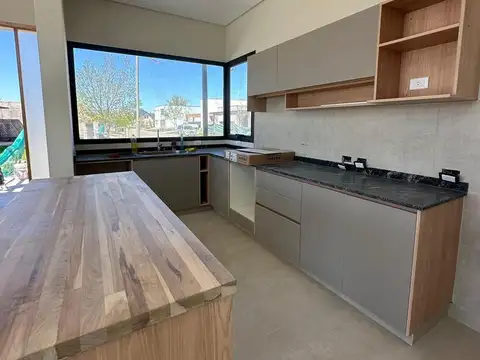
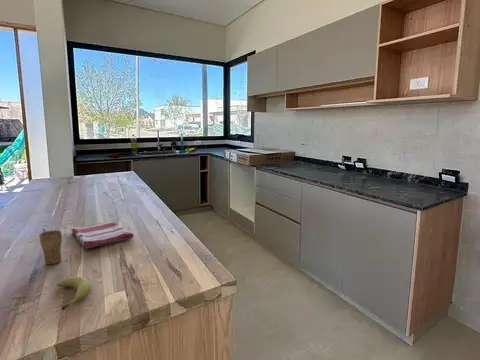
+ dish towel (101, 232)
+ cup (51, 243)
+ fruit (73, 286)
